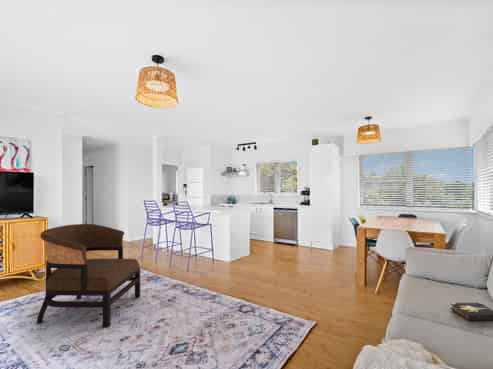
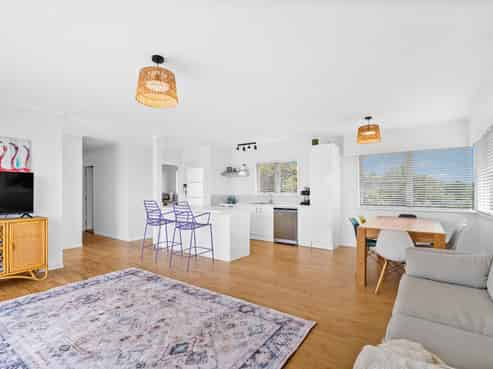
- armchair (90, 268)
- hardback book (474, 310)
